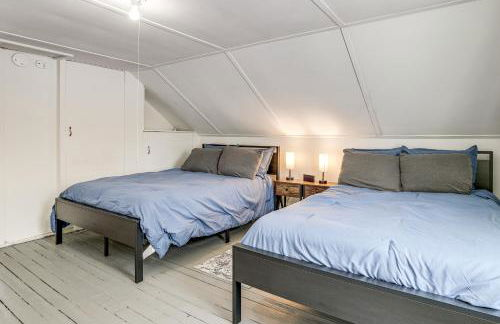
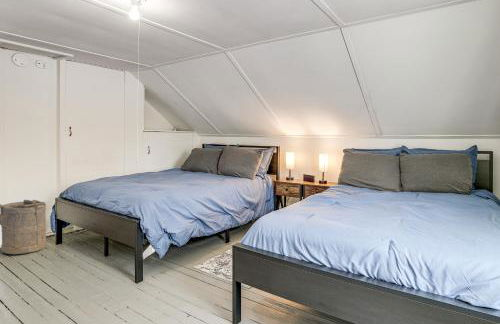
+ laundry hamper (22, 224)
